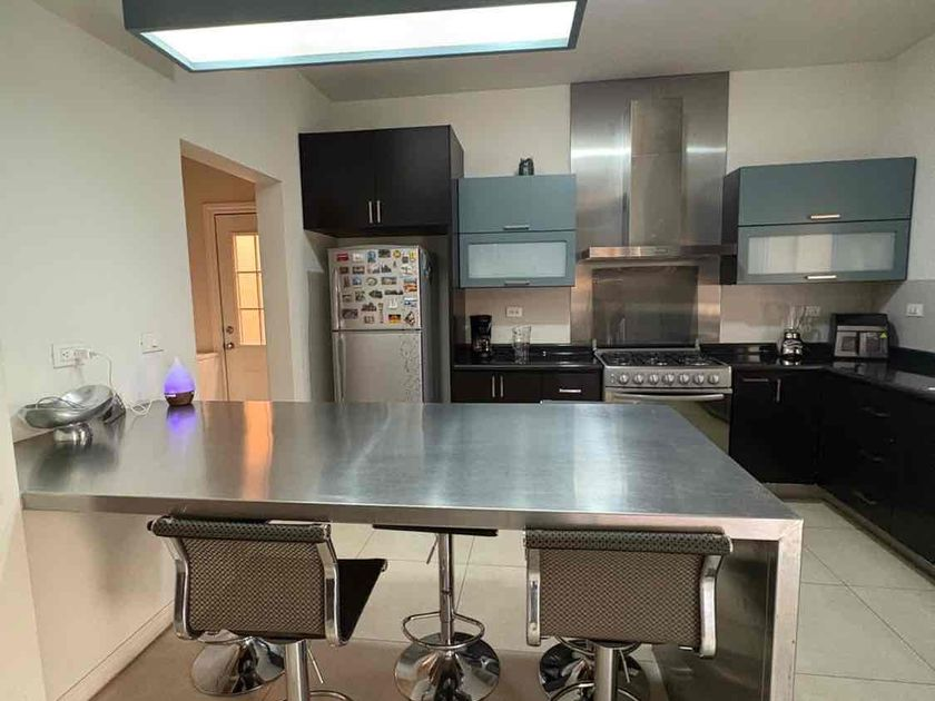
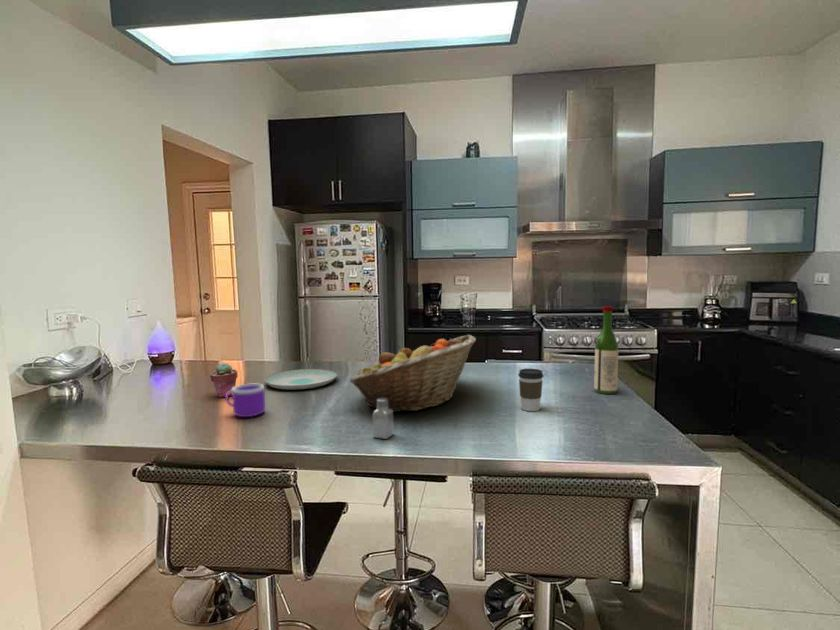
+ mug (244, 400)
+ fruit basket (416, 368)
+ wine bottle (606, 349)
+ coffee cup (530, 389)
+ potted succulent (224, 378)
+ plate (301, 379)
+ saltshaker (383, 417)
